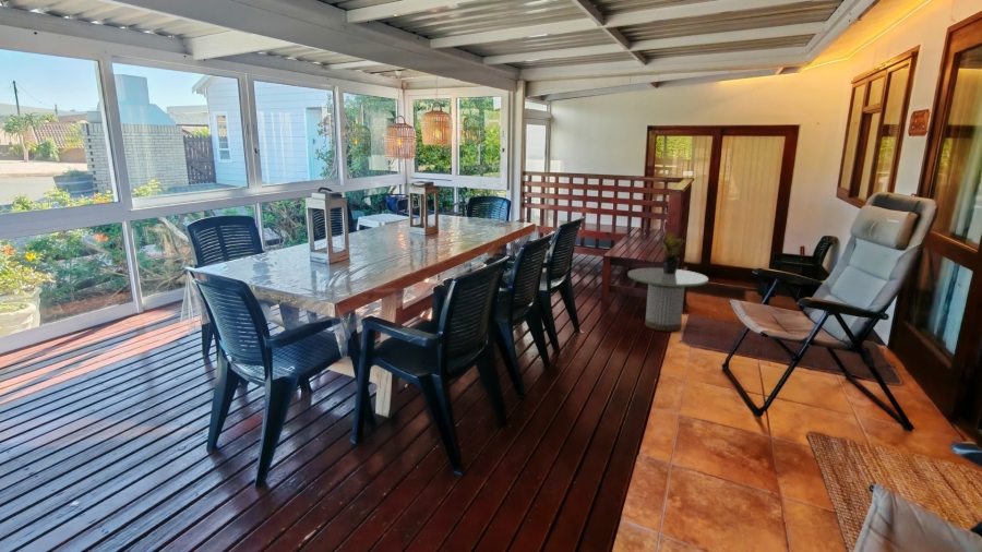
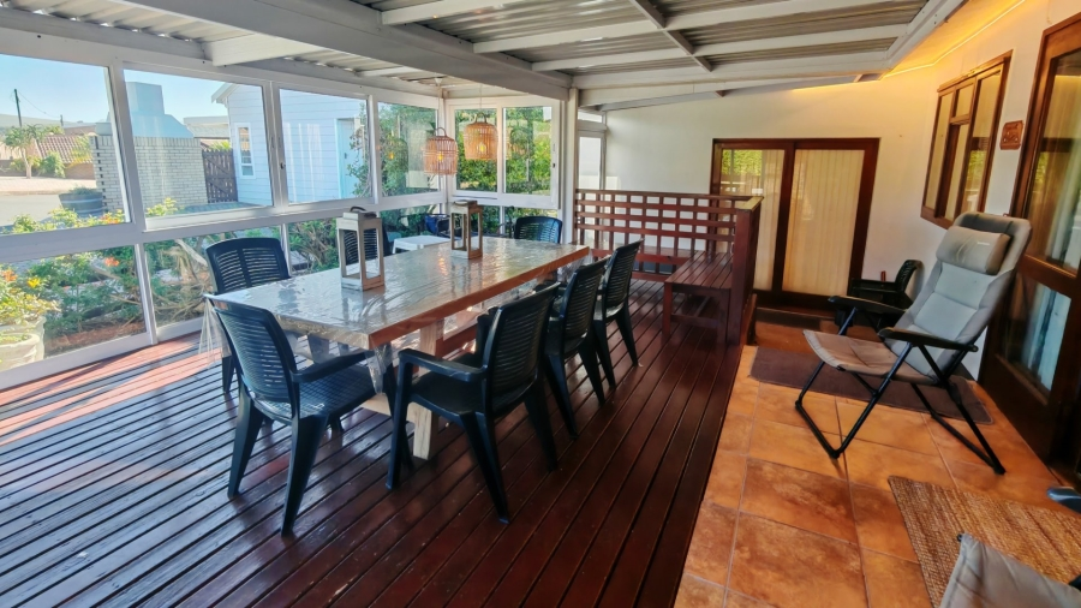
- potted plant (672, 251)
- side table (664, 300)
